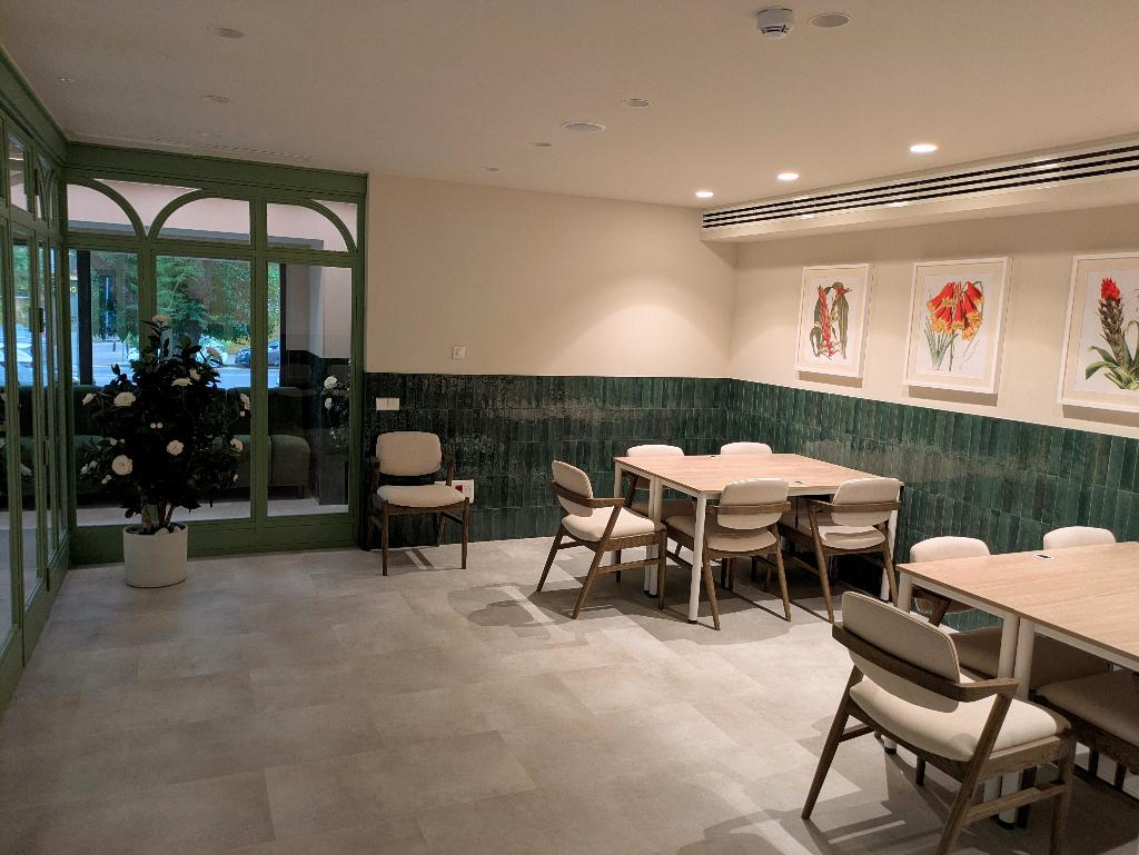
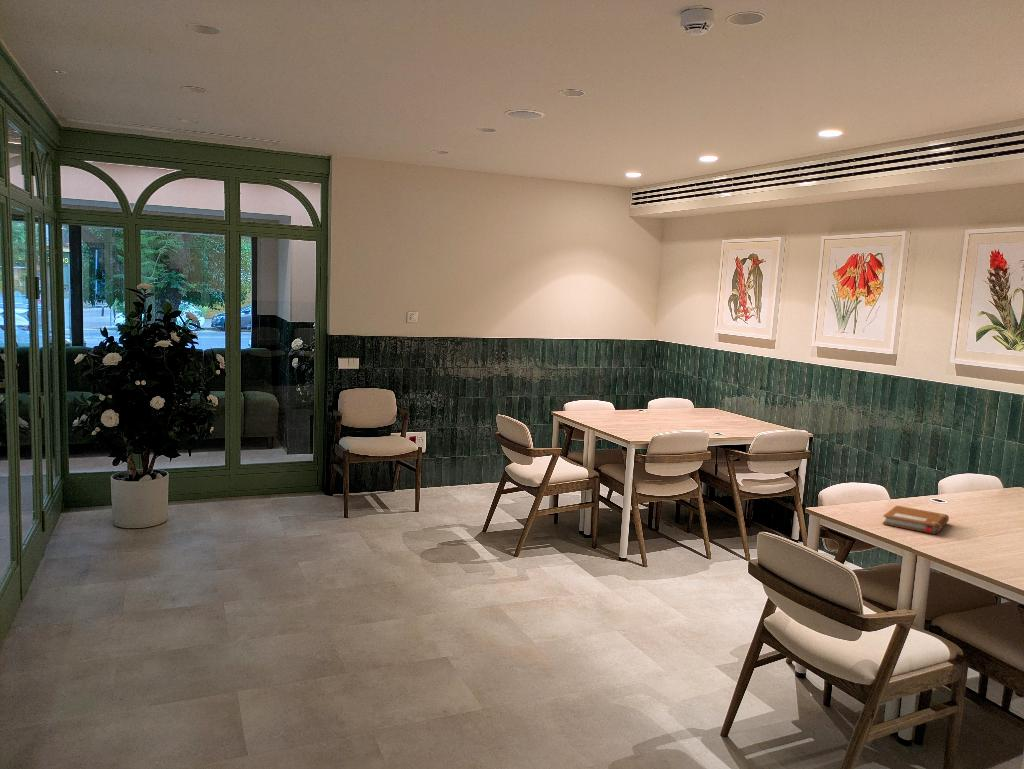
+ notebook (915, 519)
